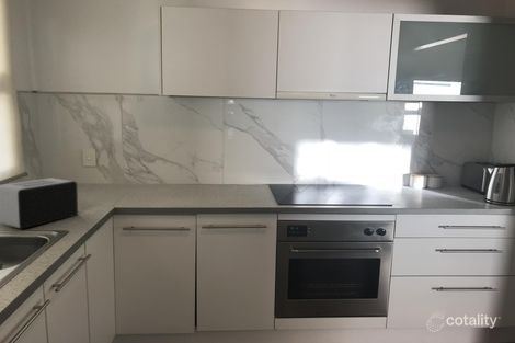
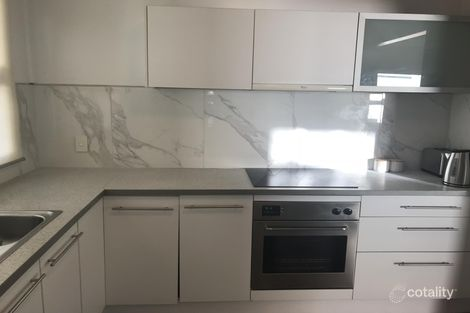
- toaster (37, 201)
